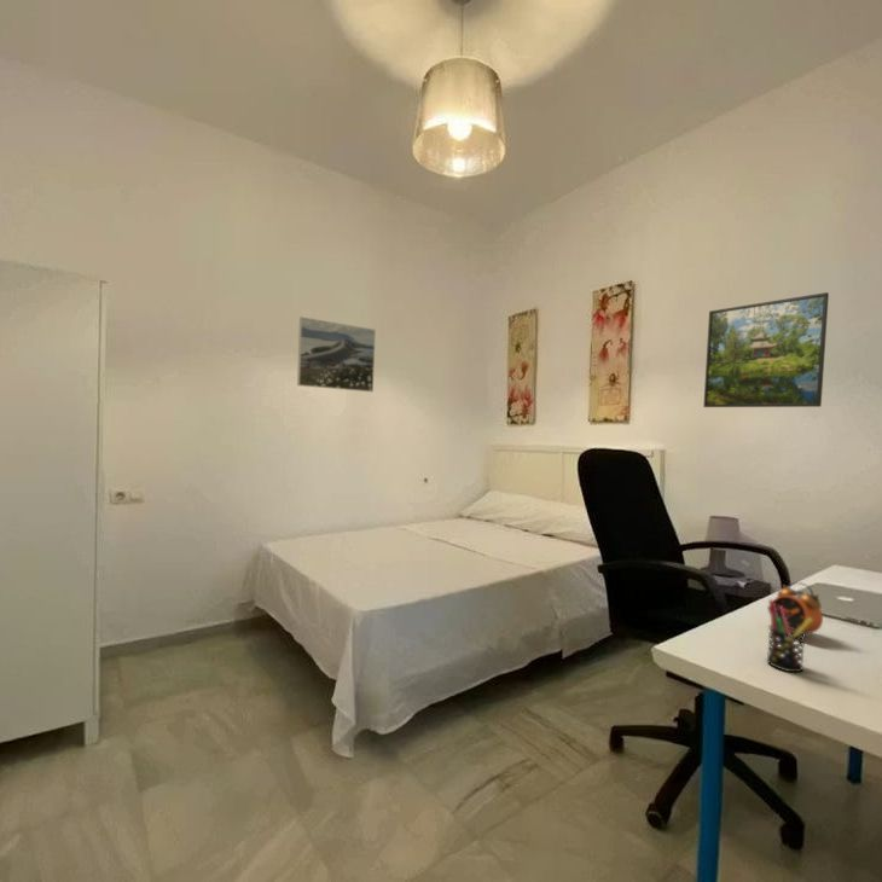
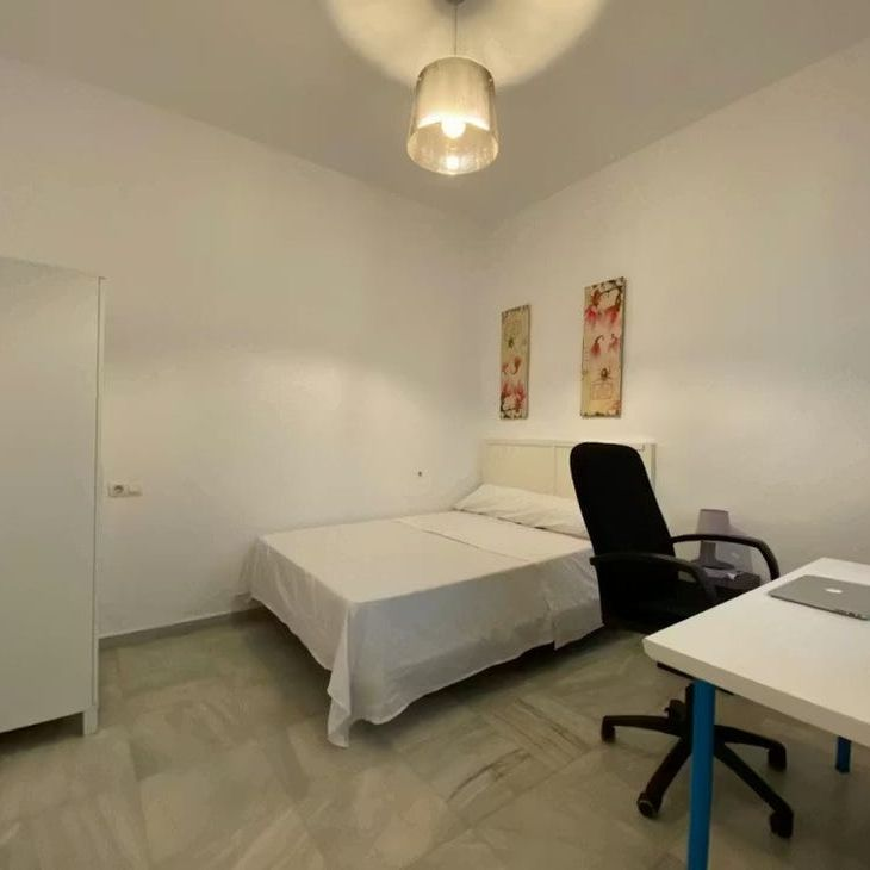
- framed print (337, 355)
- pen holder (783, 634)
- alarm clock (795, 608)
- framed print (760, 354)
